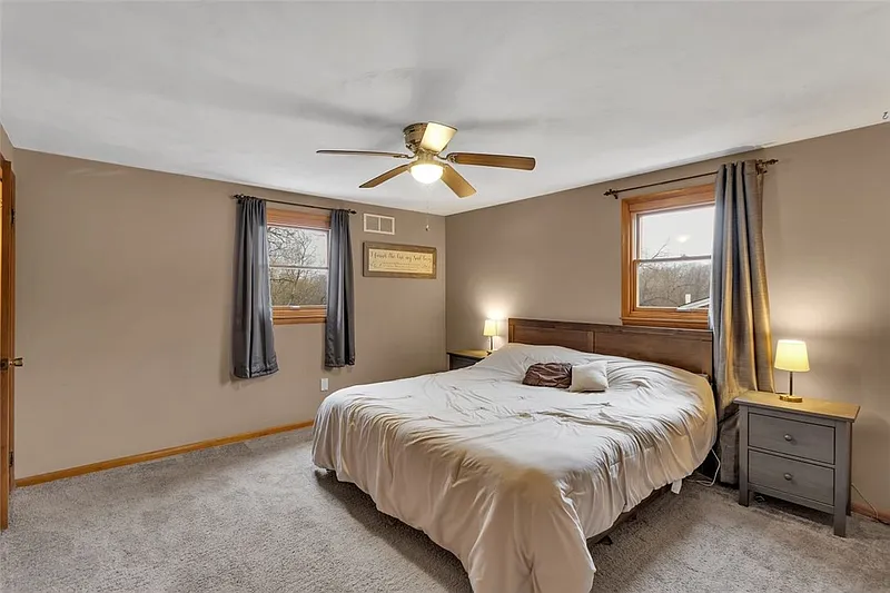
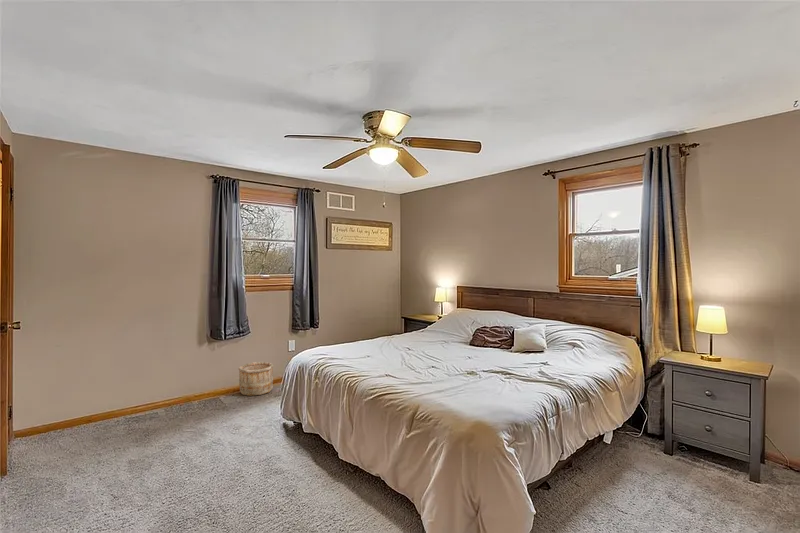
+ wooden bucket (256, 378)
